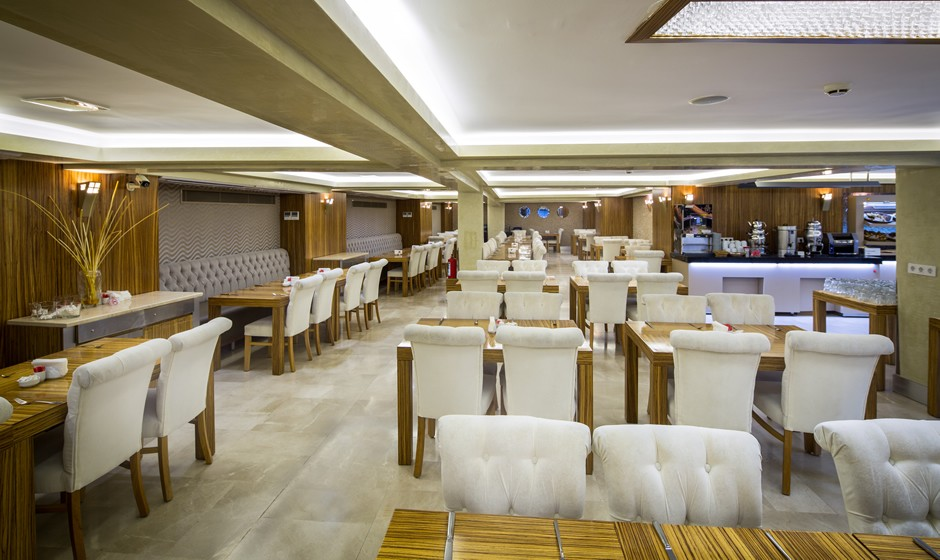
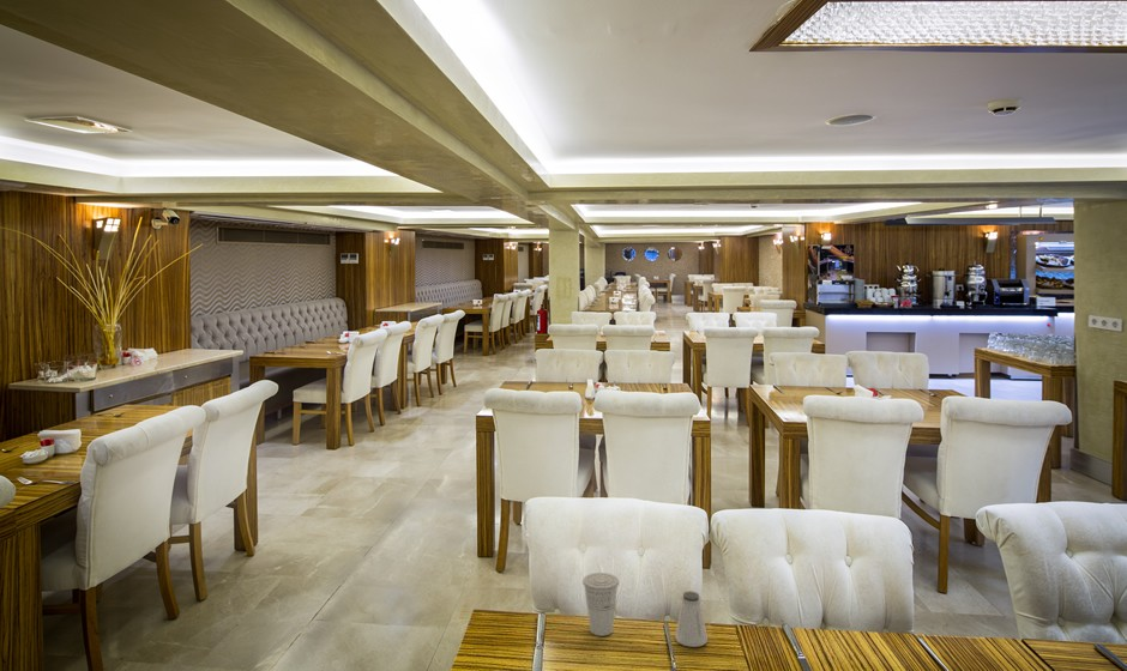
+ saltshaker (691, 616)
+ cup (601, 604)
